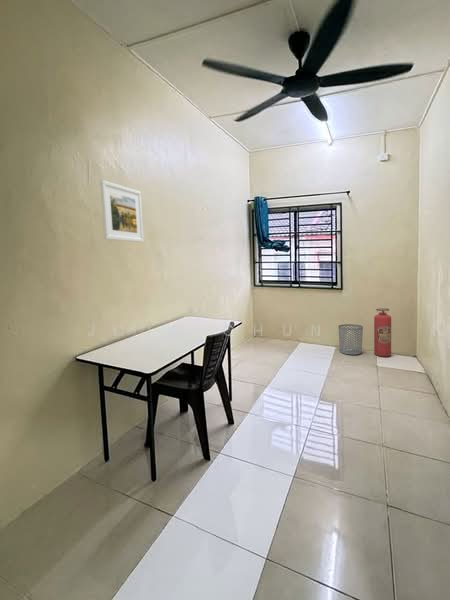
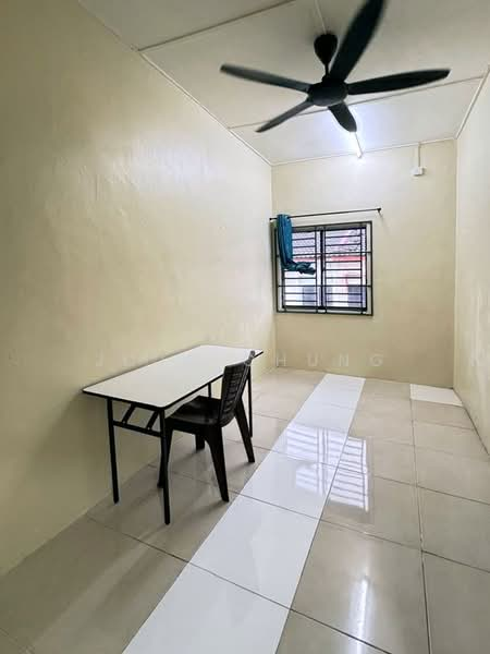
- fire extinguisher (382, 332)
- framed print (123, 213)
- waste bin (350, 339)
